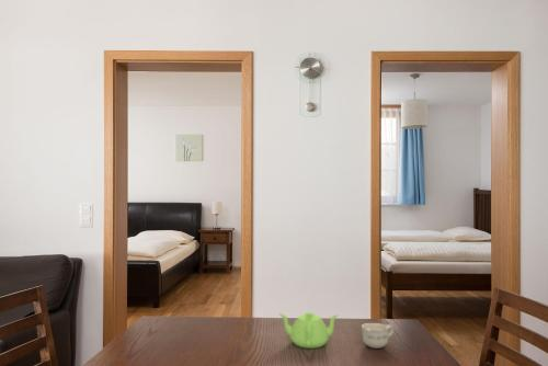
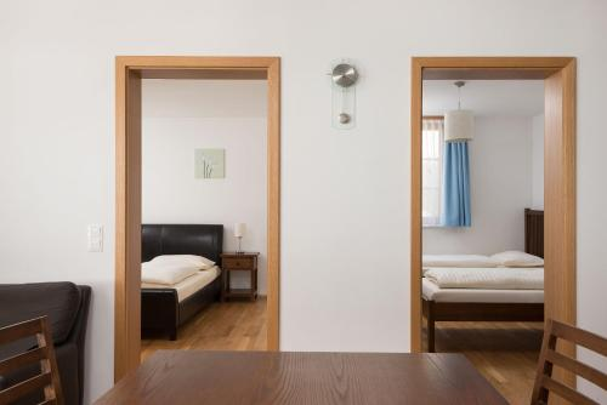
- cup (378, 335)
- teapot (308, 327)
